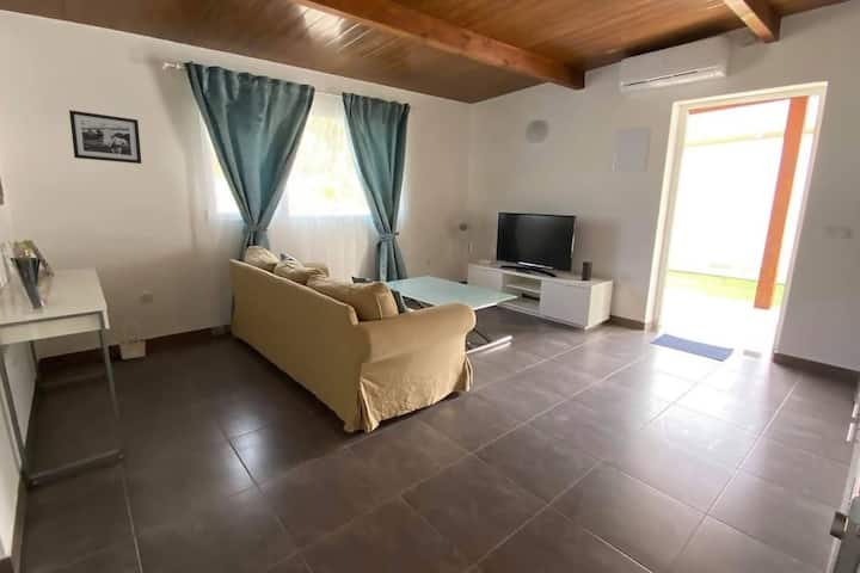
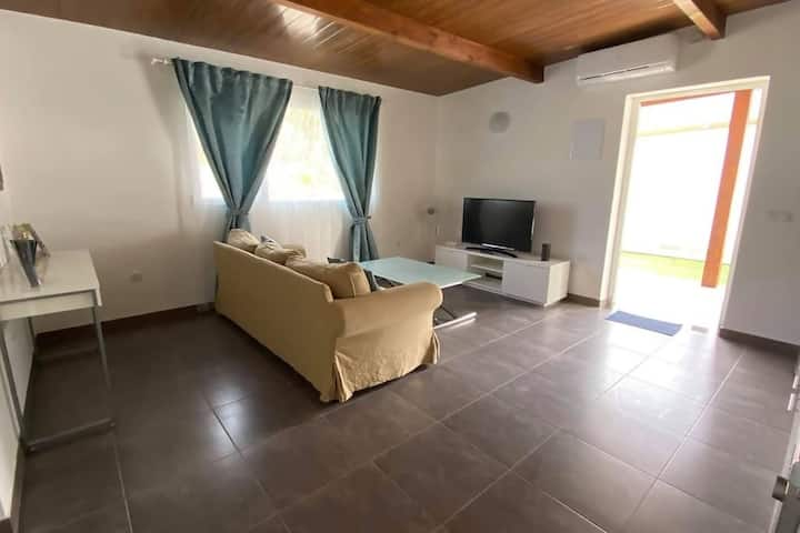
- picture frame (106, 137)
- basket (131, 339)
